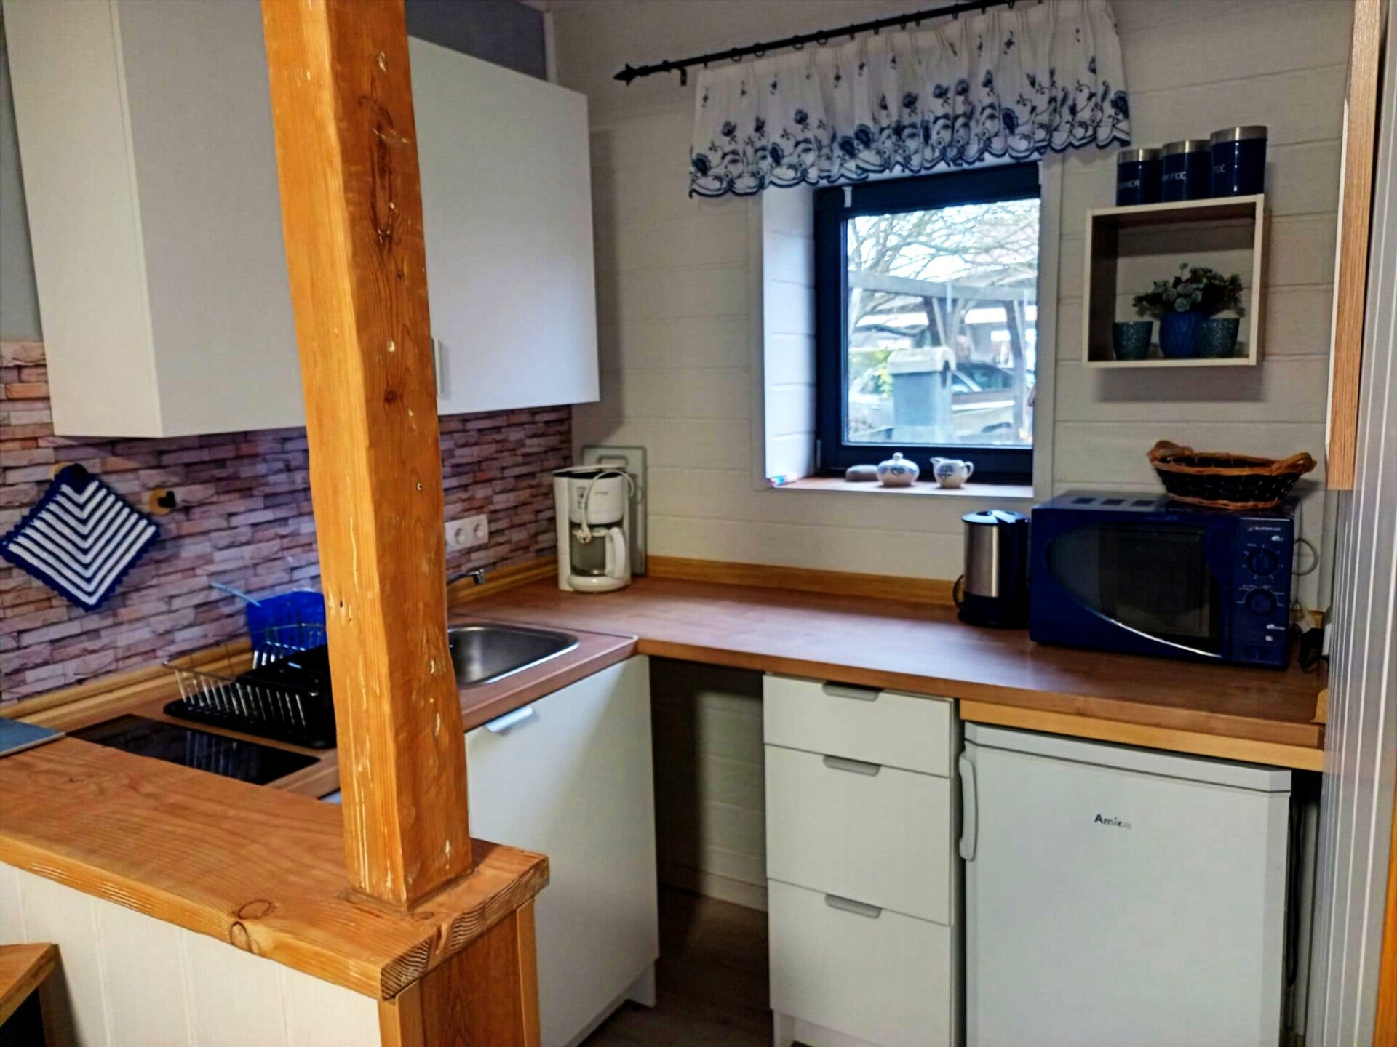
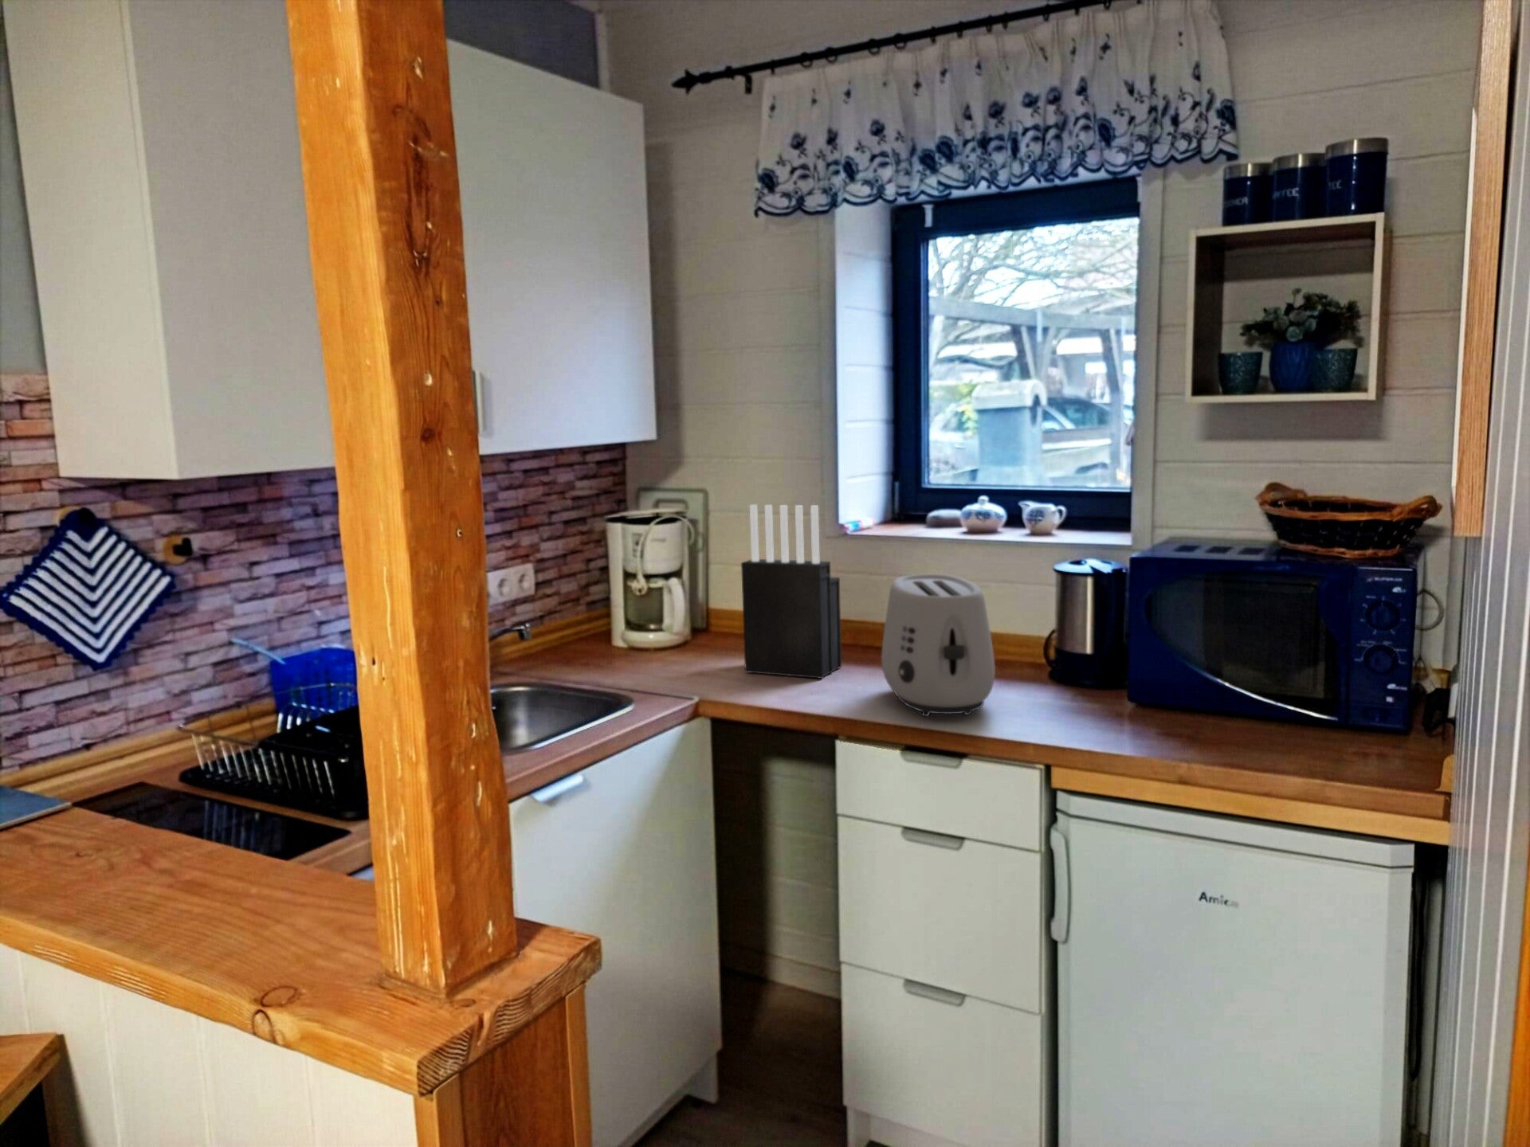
+ knife block (793, 587)
+ toaster (935, 645)
